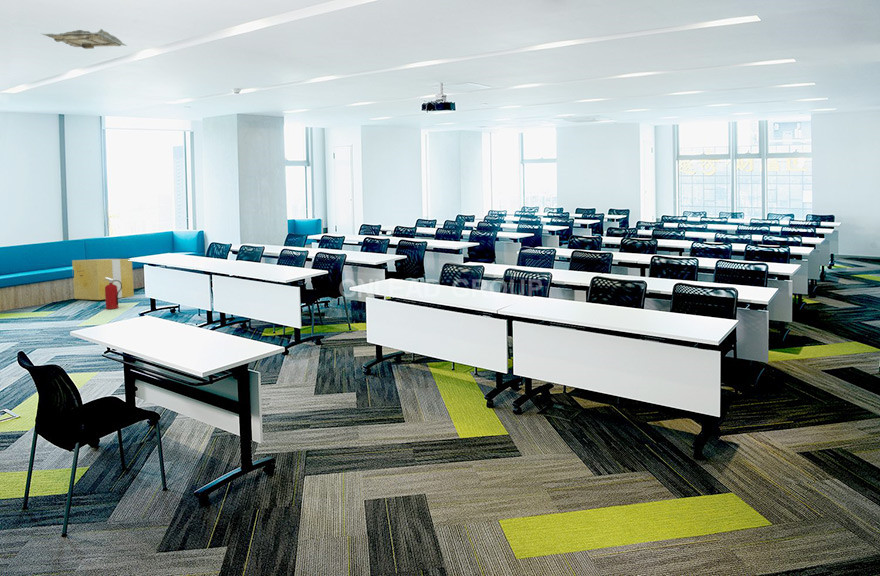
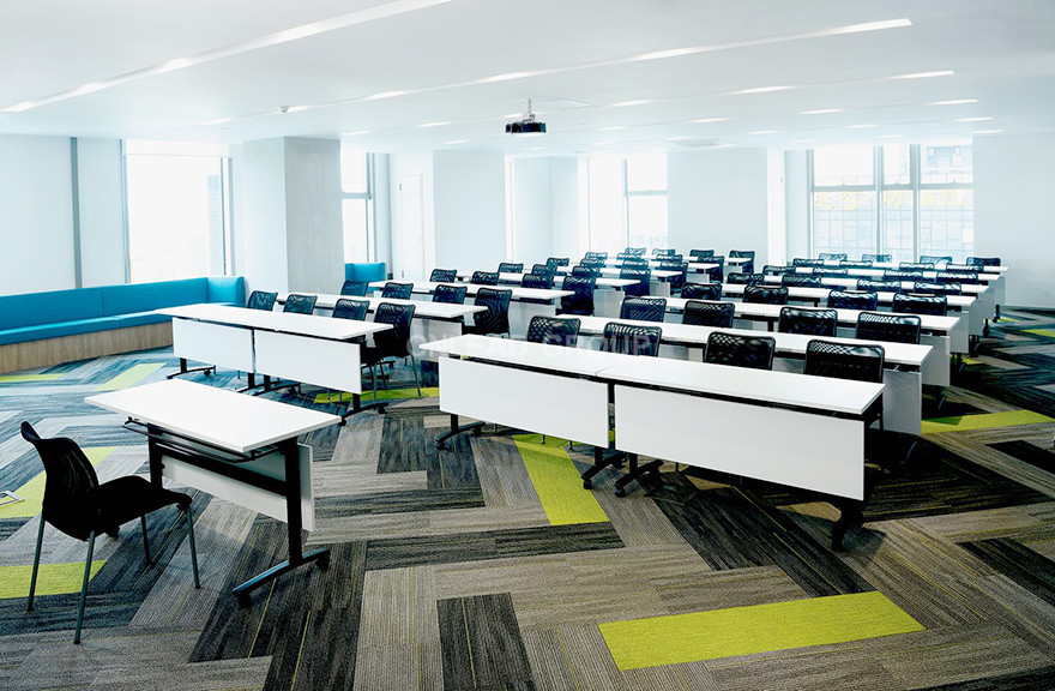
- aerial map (86, 40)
- cardboard box (103, 278)
- fire extinguisher (113, 292)
